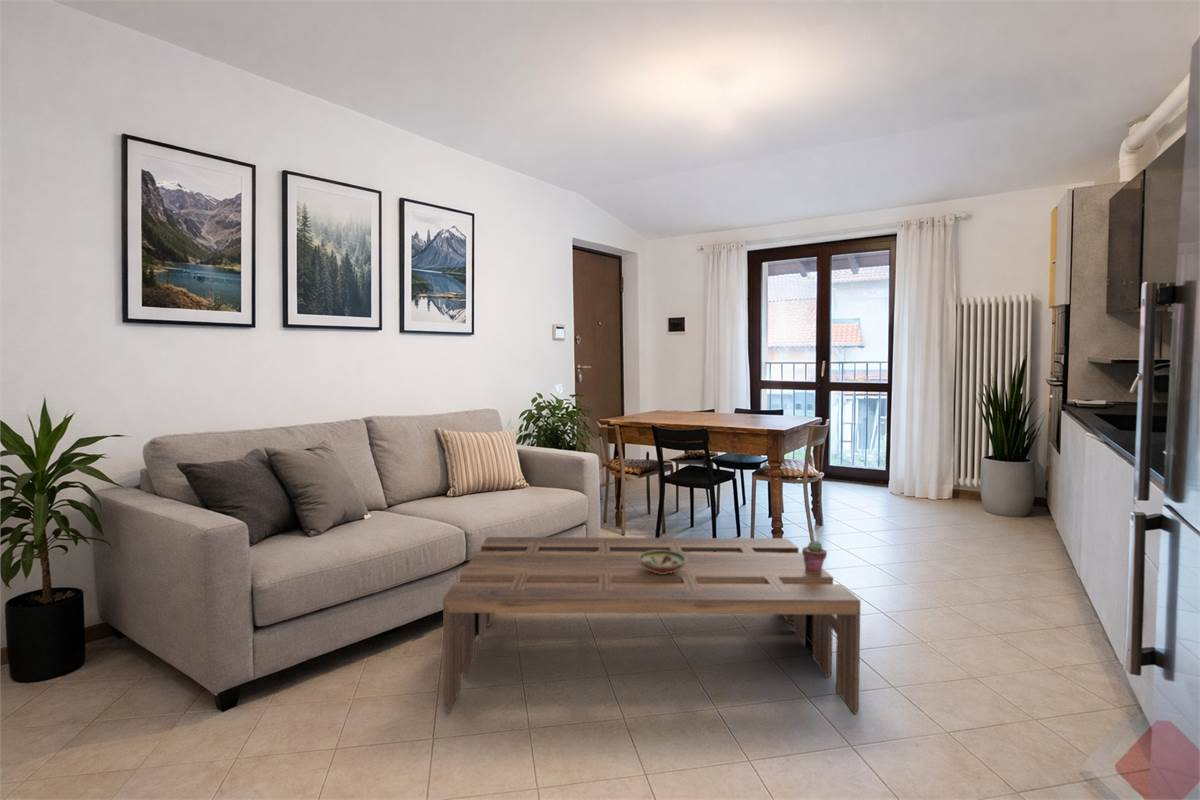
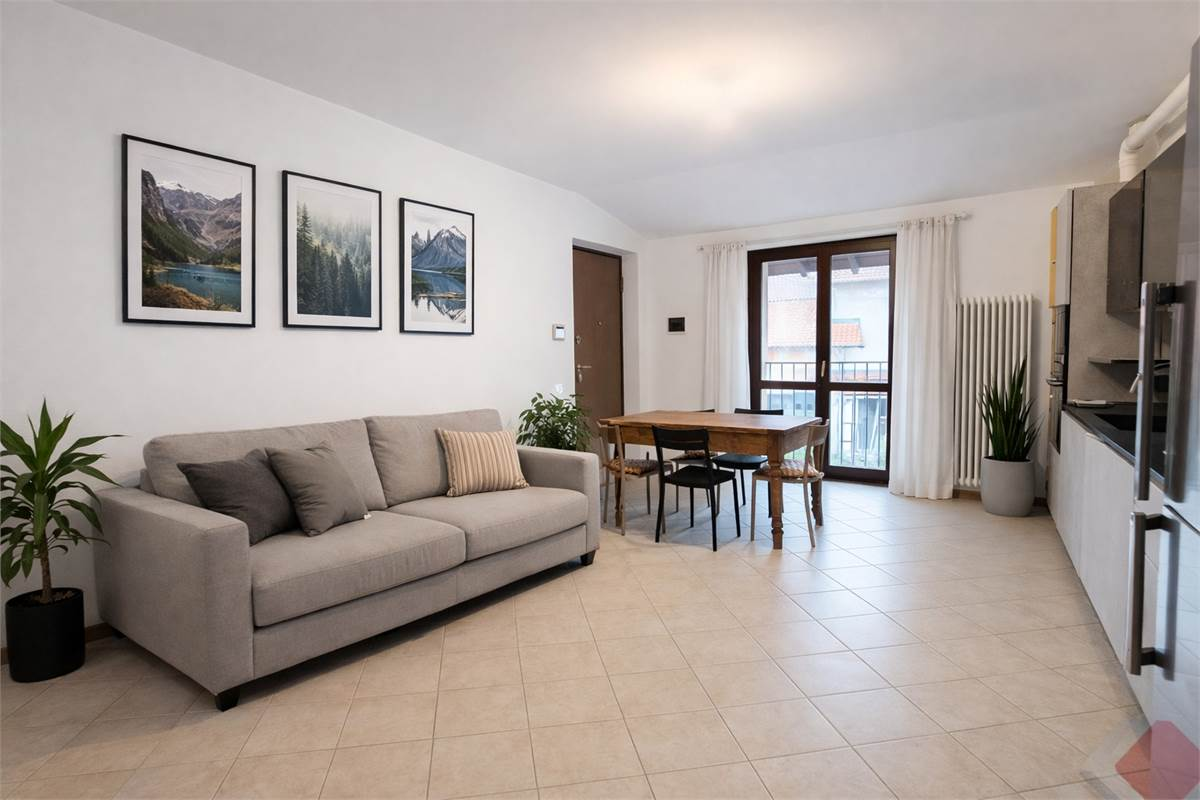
- potted succulent (814, 555)
- decorative bowl (662, 563)
- coffee table (643, 608)
